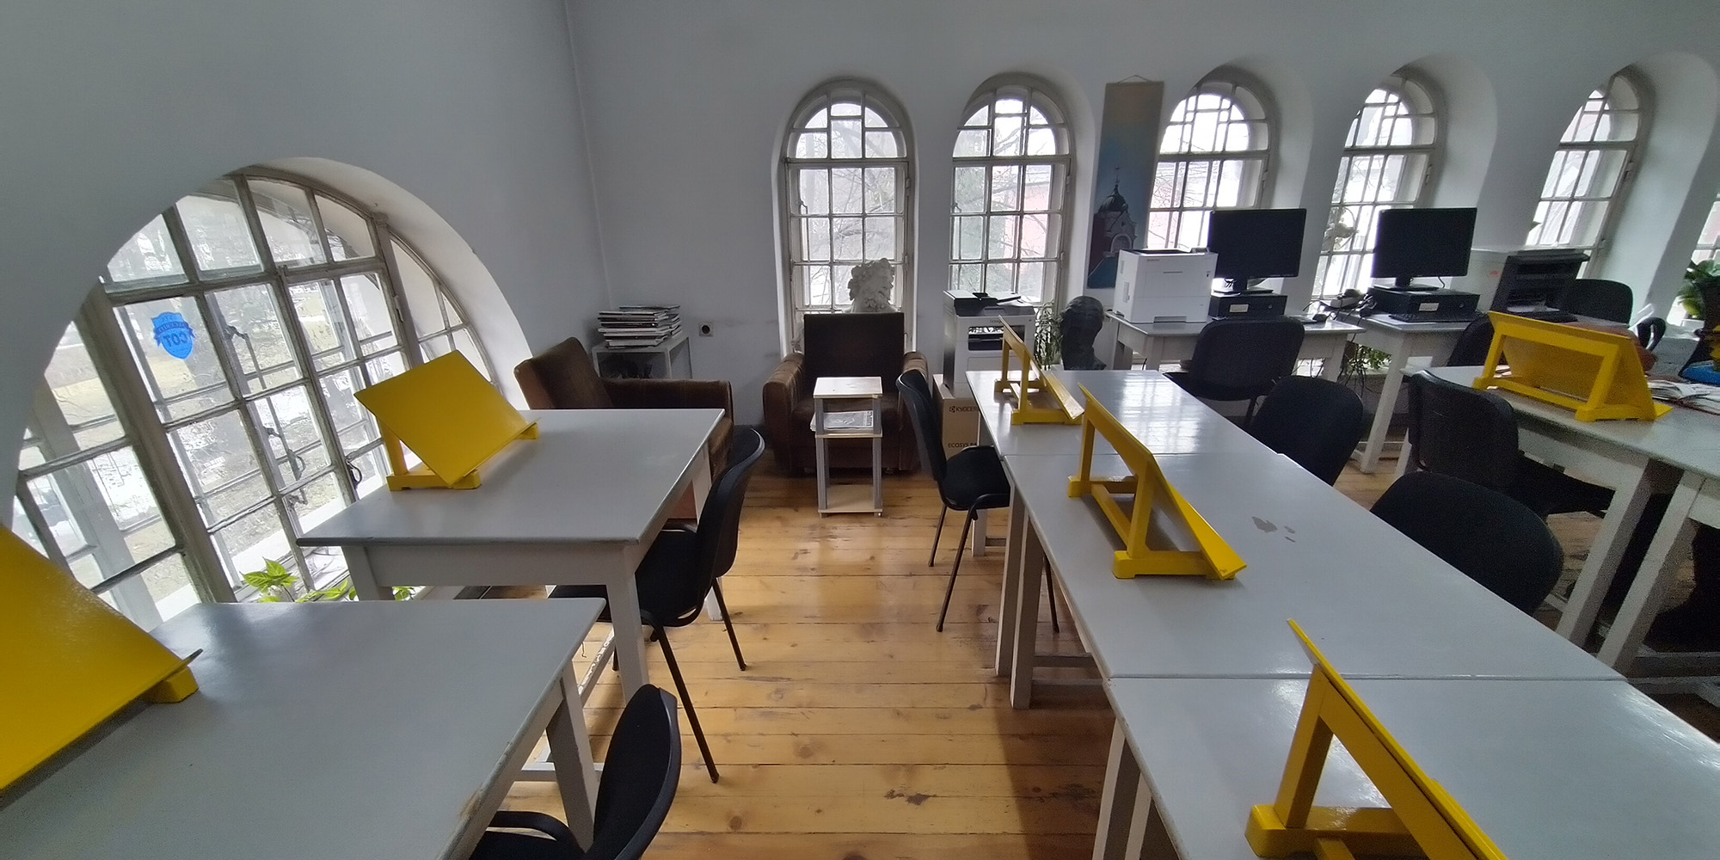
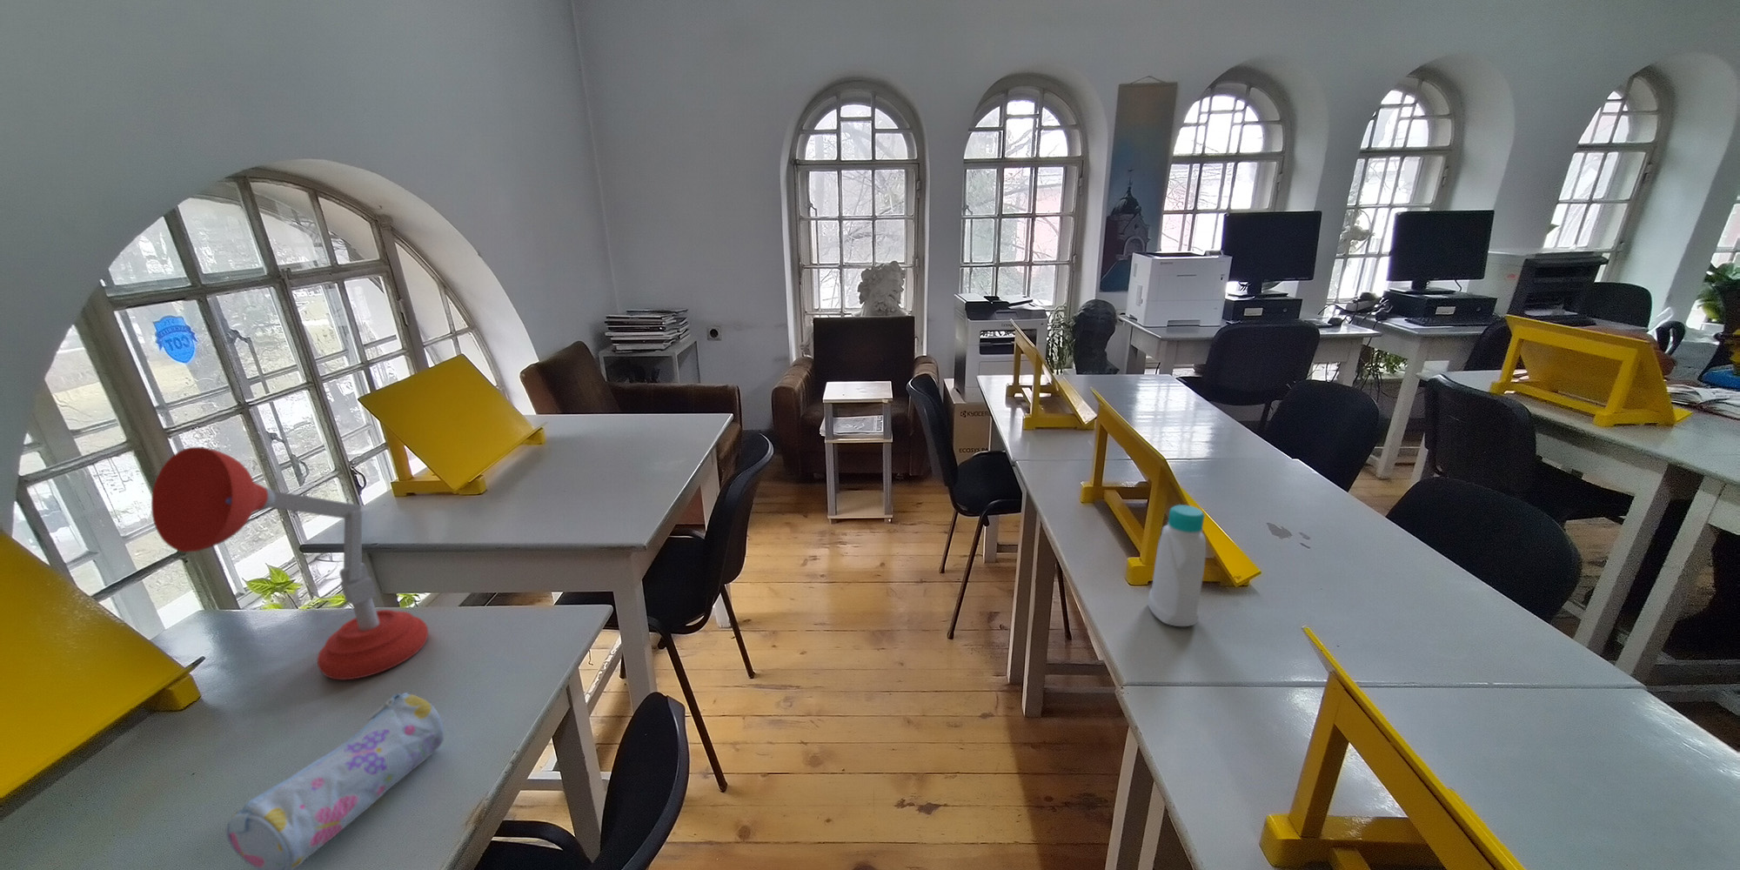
+ bottle (1178, 563)
+ desk lamp (340, 571)
+ pencil case (348, 776)
